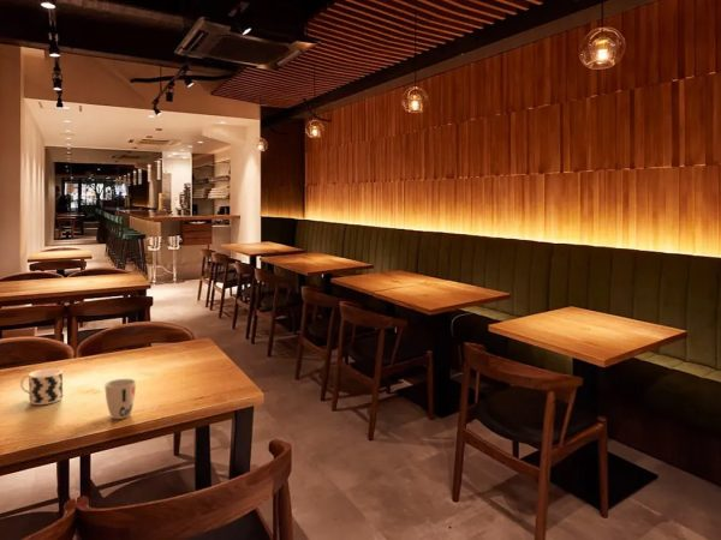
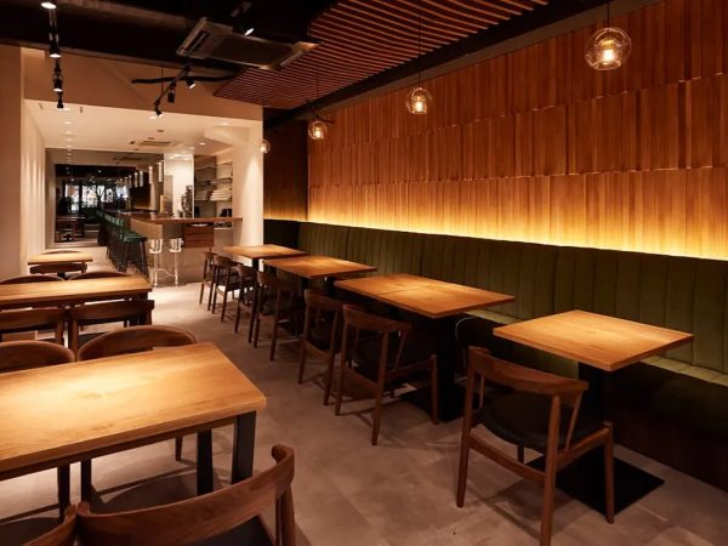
- cup (120, 398)
- cup (41, 385)
